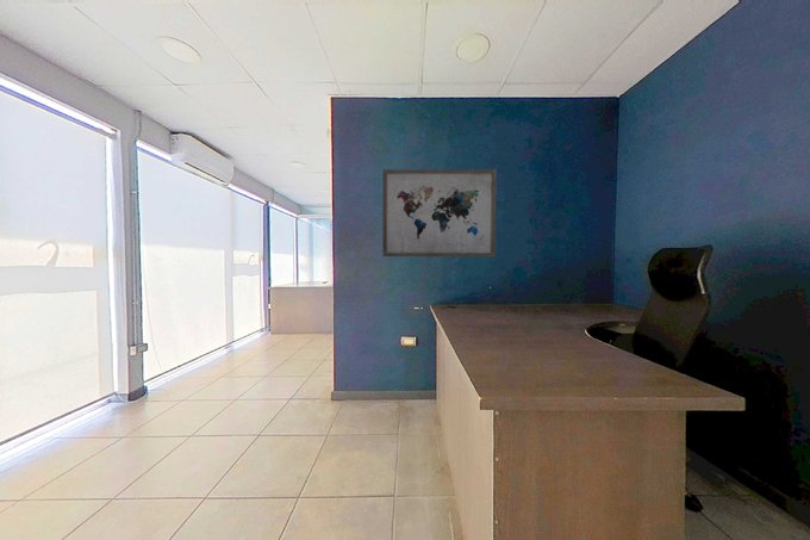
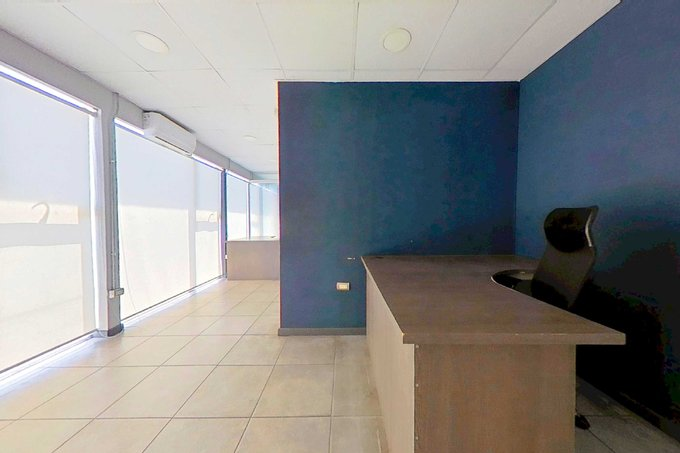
- wall art (438, 213)
